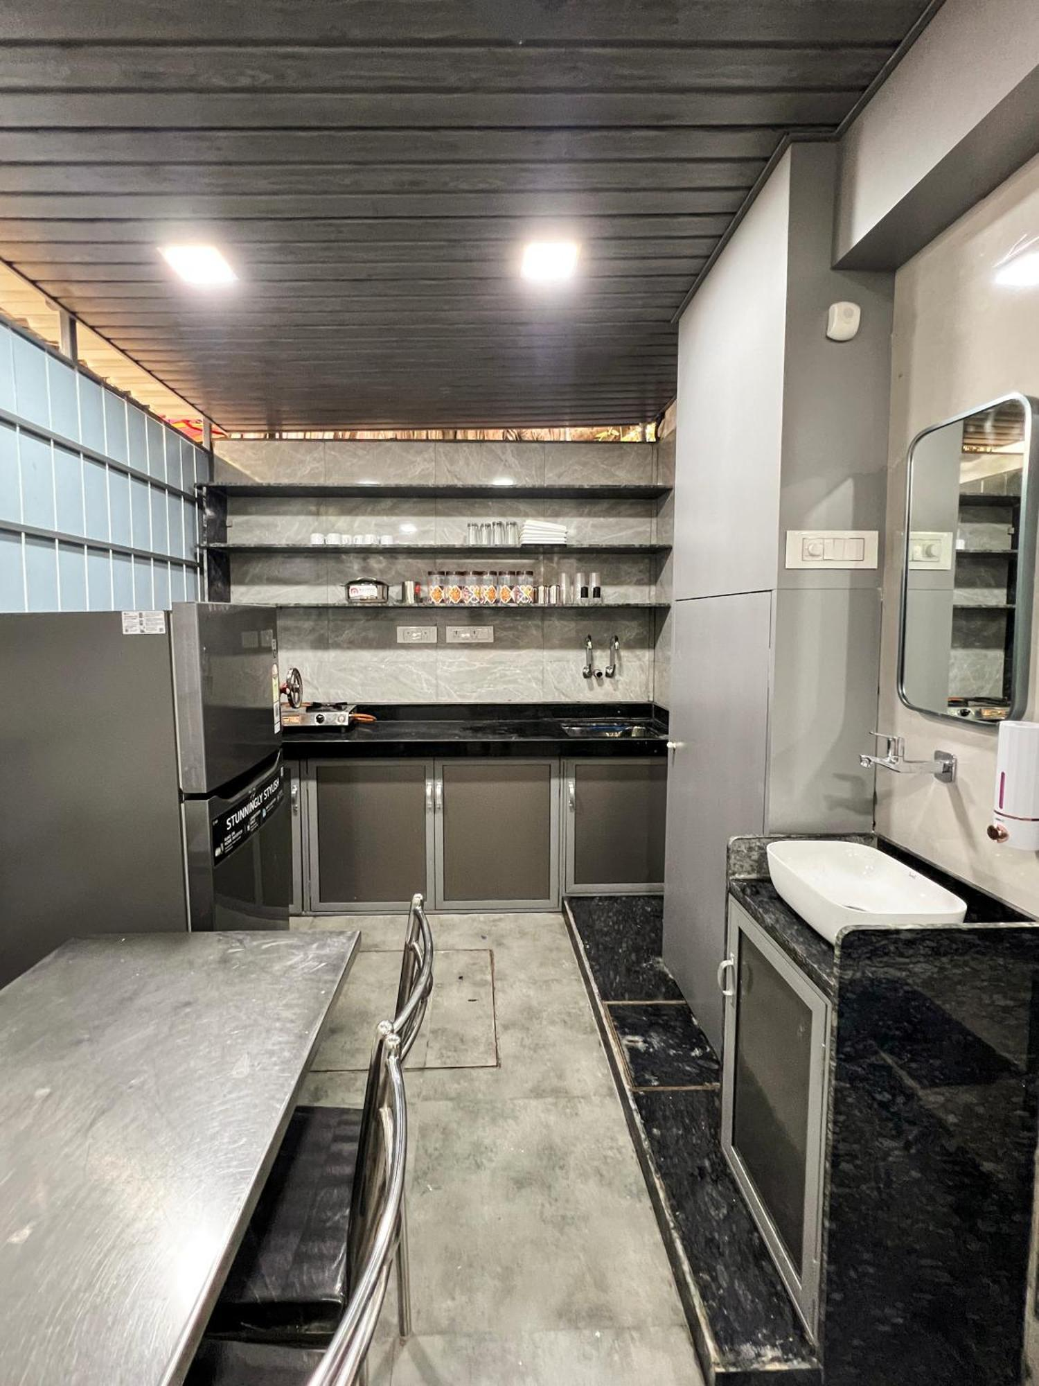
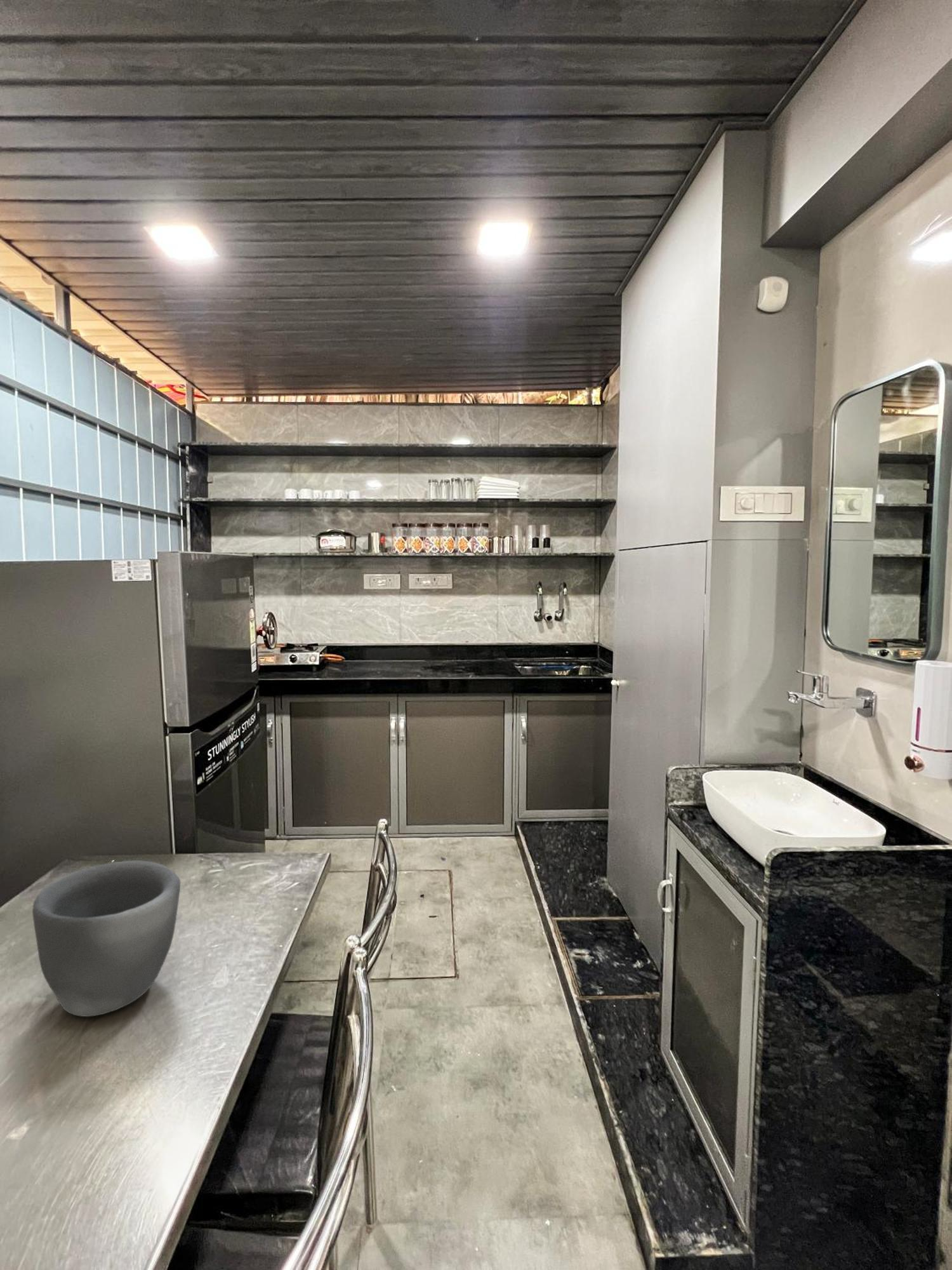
+ bowl (112, 939)
